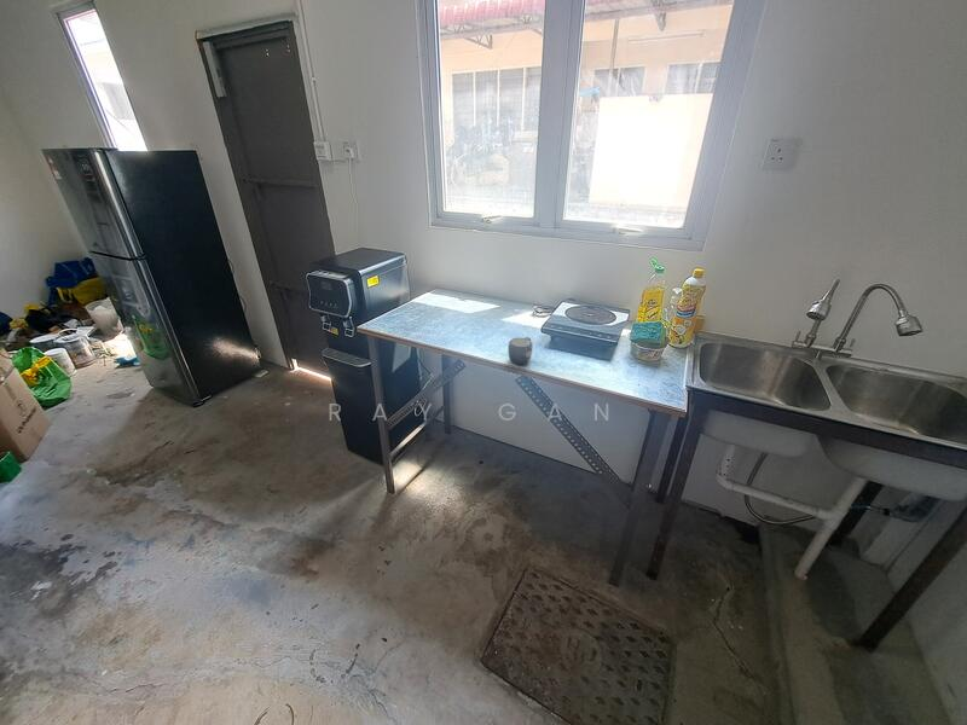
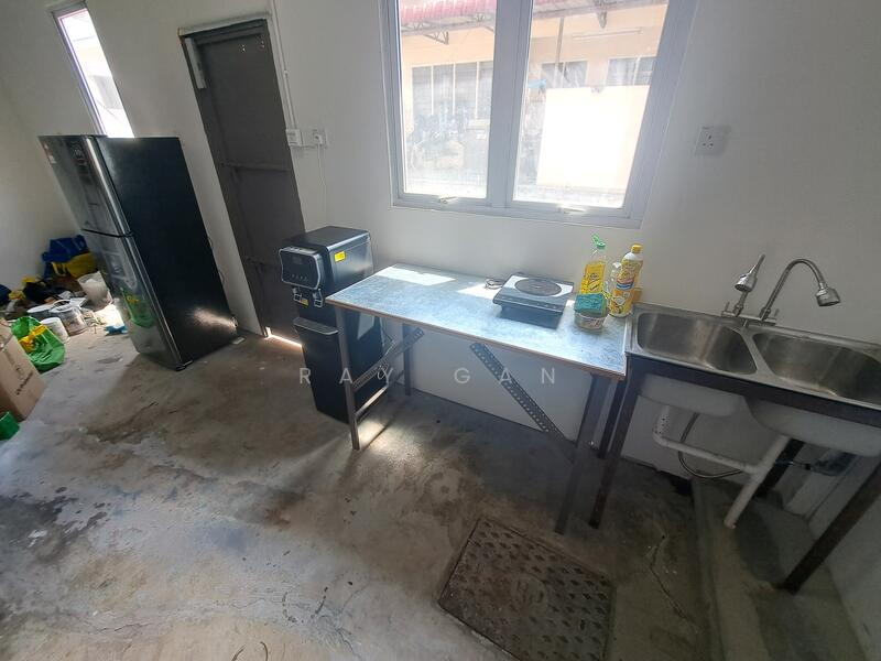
- mug (521, 349)
